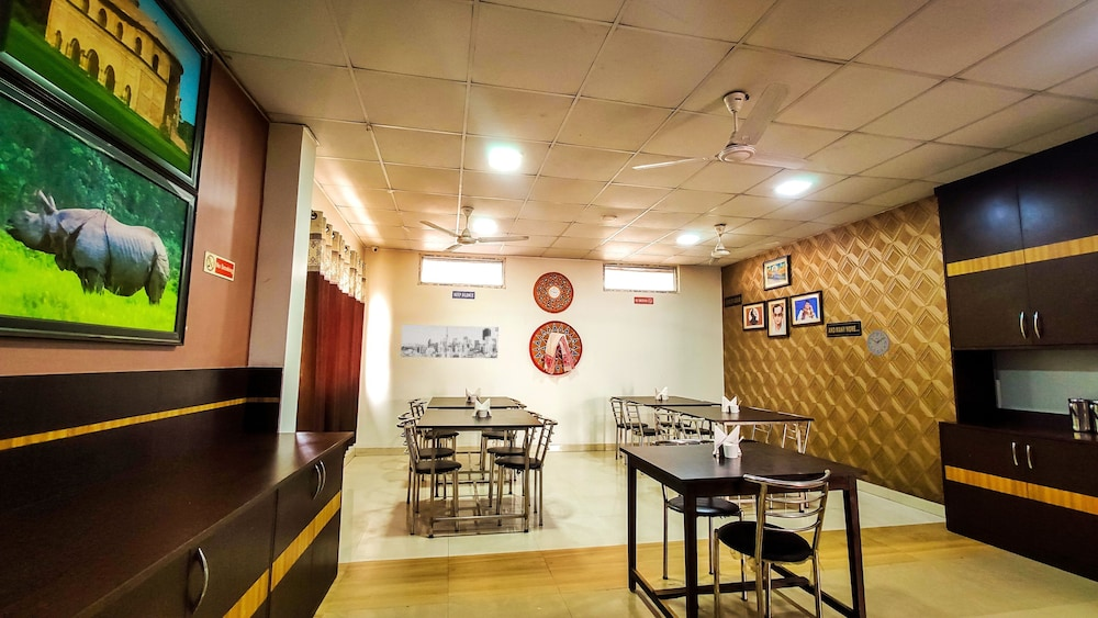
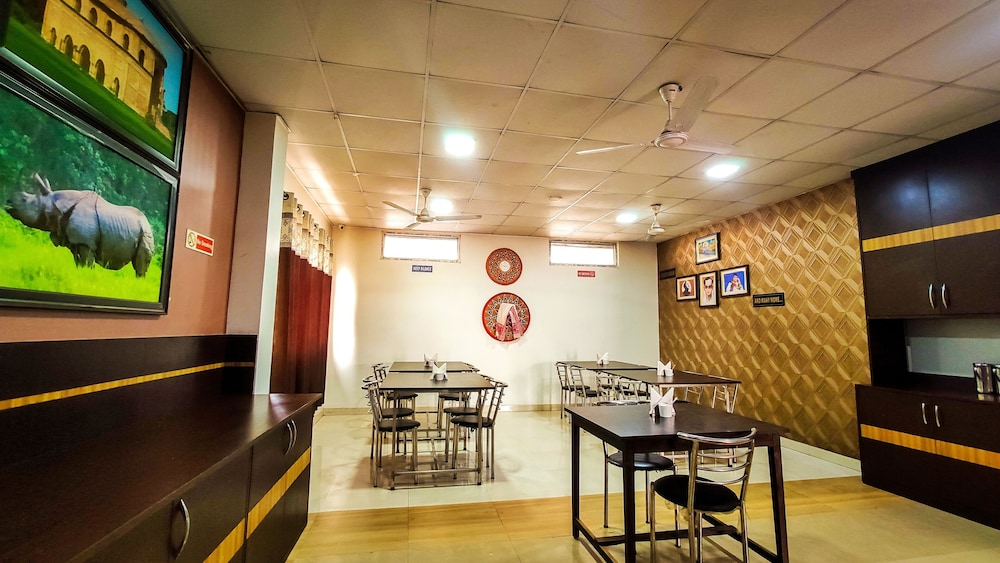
- wall clock (877, 342)
- wall art (450, 341)
